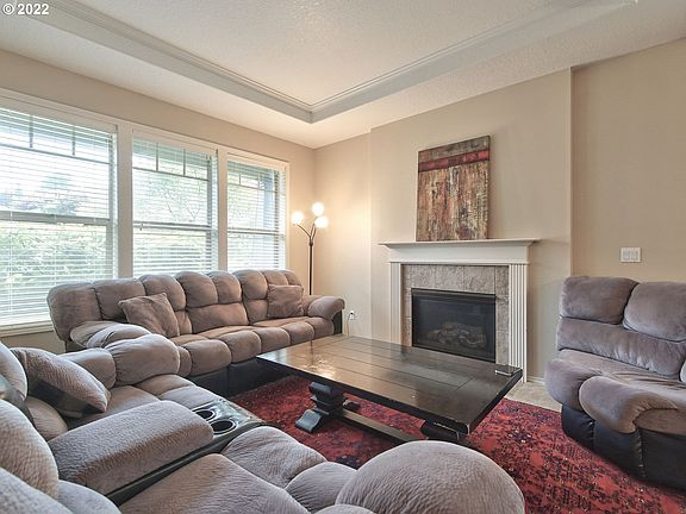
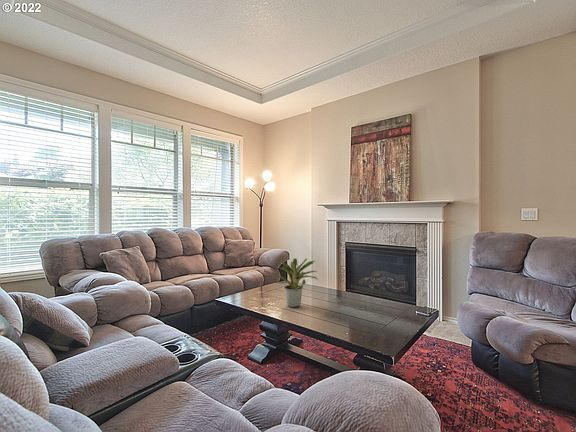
+ potted plant (294, 281)
